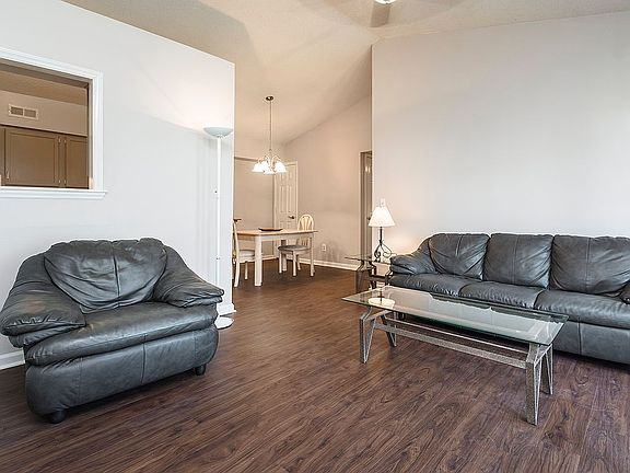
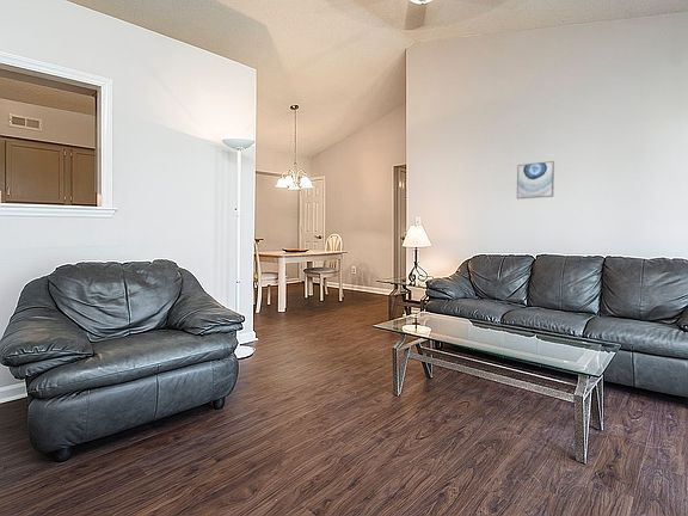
+ wall art (534, 180)
